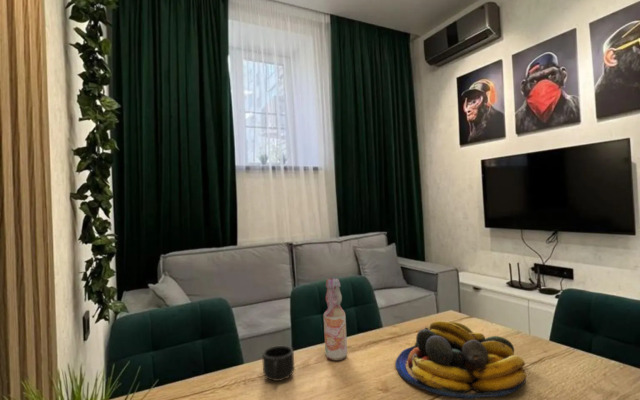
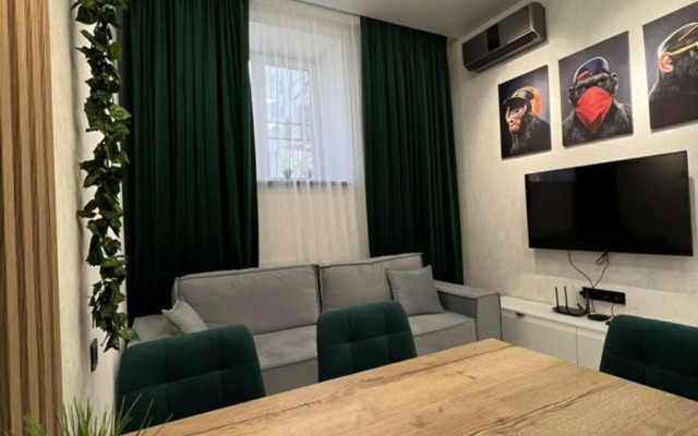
- mug (277, 366)
- fruit bowl (455, 346)
- bottle (334, 317)
